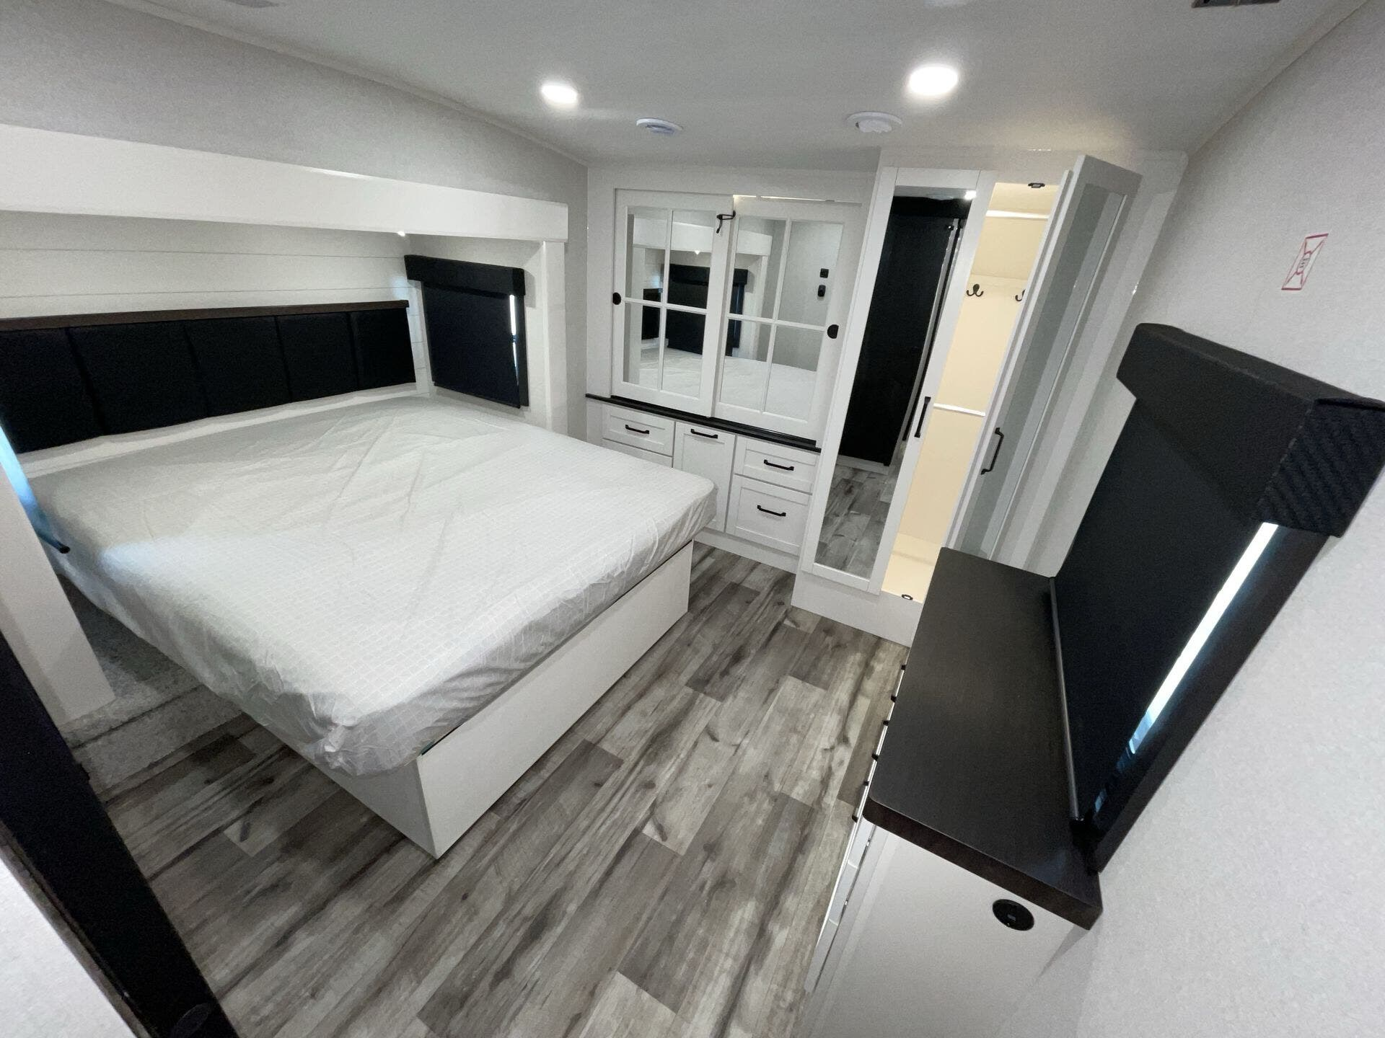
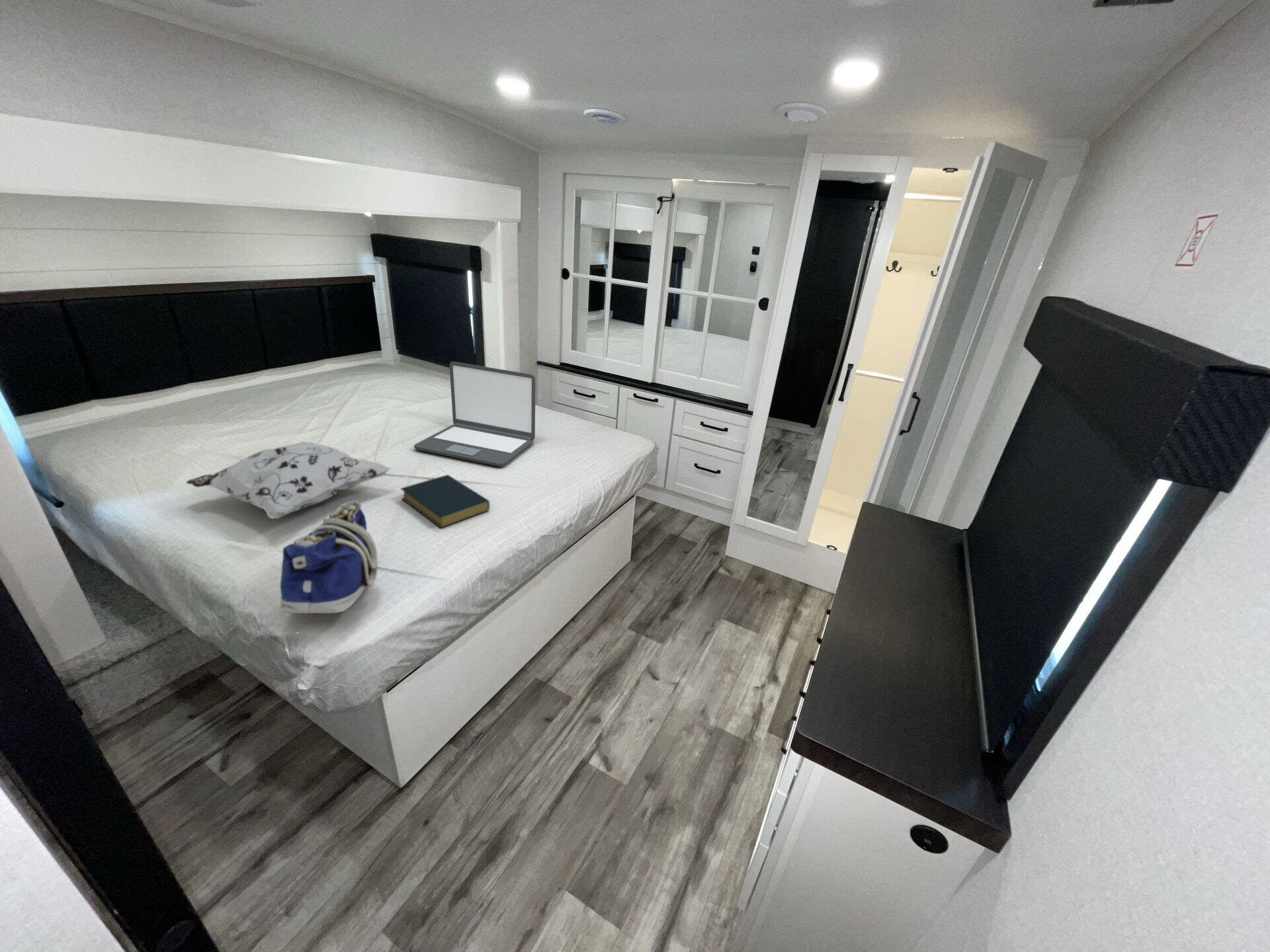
+ tote bag (336, 553)
+ hardback book (445, 499)
+ laptop (476, 411)
+ decorative pillow (294, 475)
